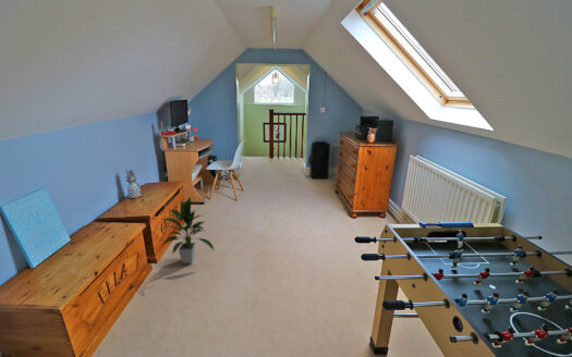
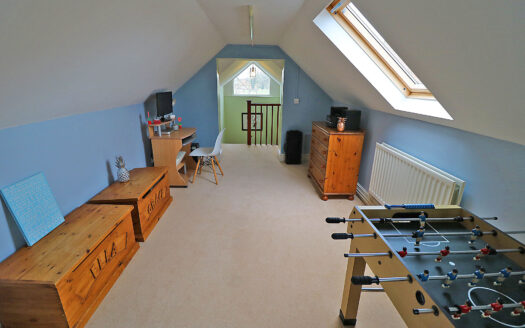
- indoor plant (186, 232)
